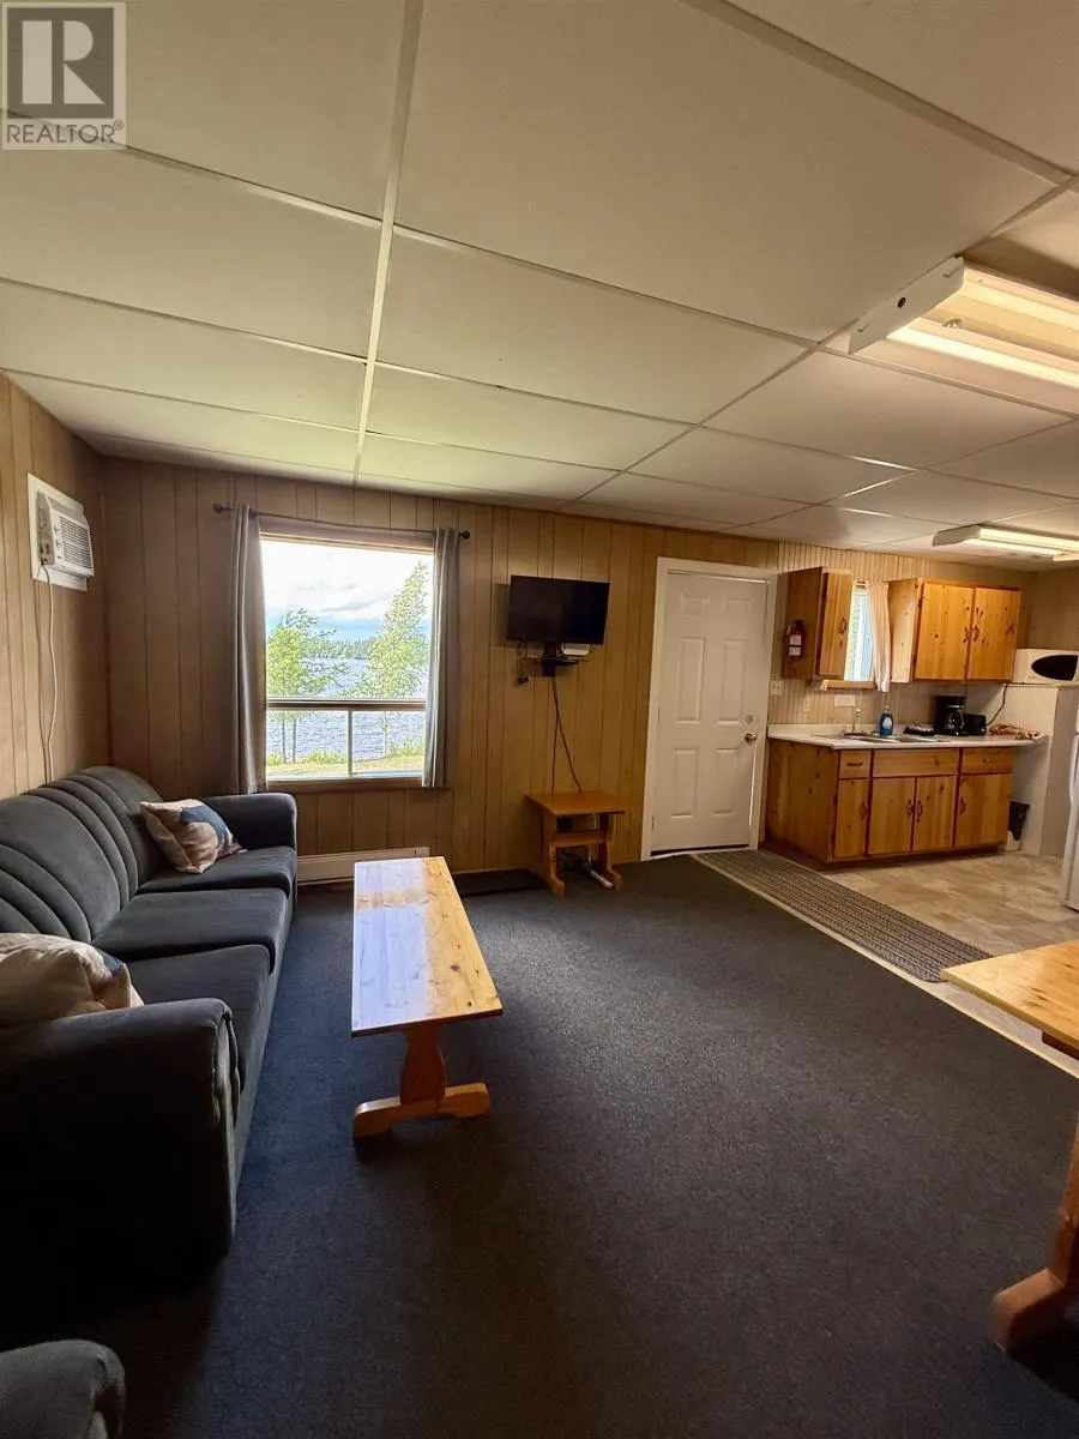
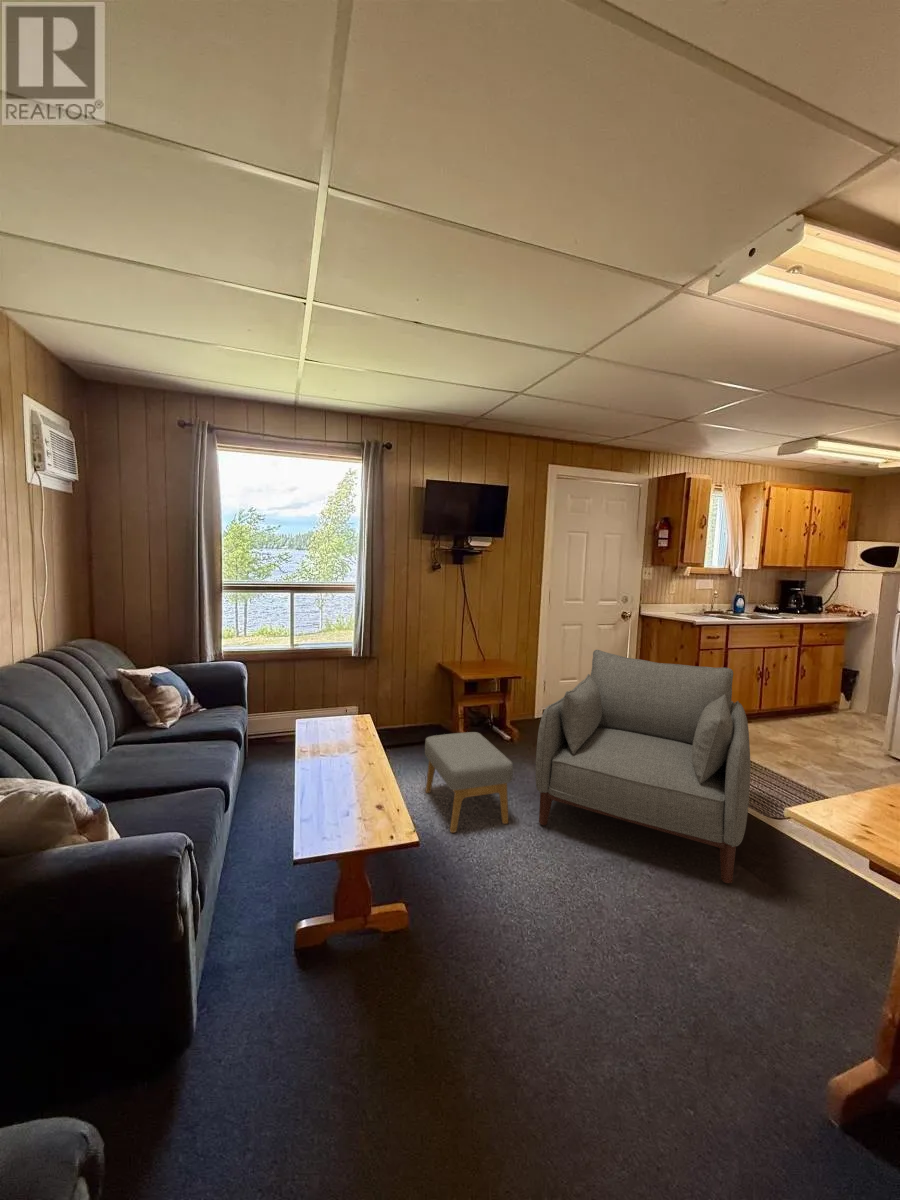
+ footstool (465, 776)
+ chair (644, 742)
